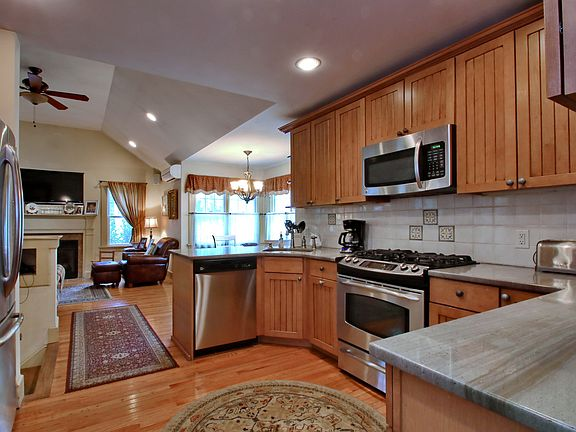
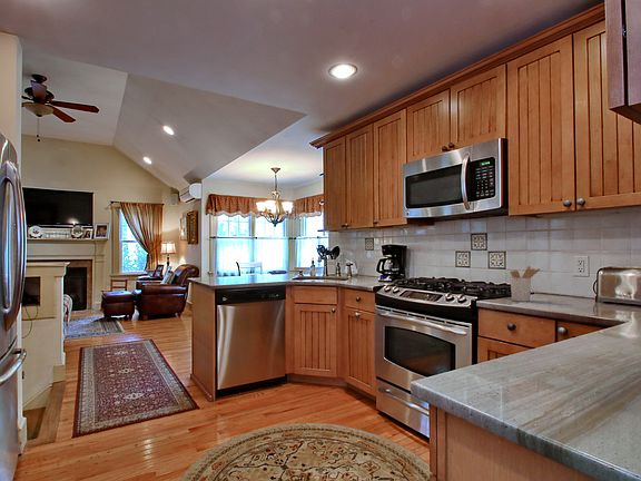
+ utensil holder (524, 283)
